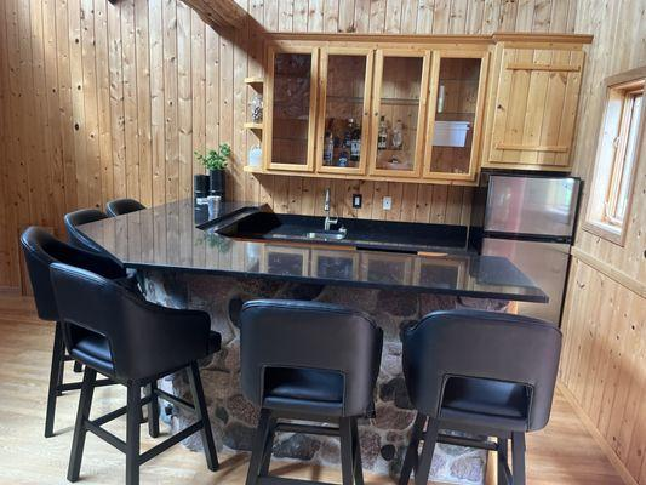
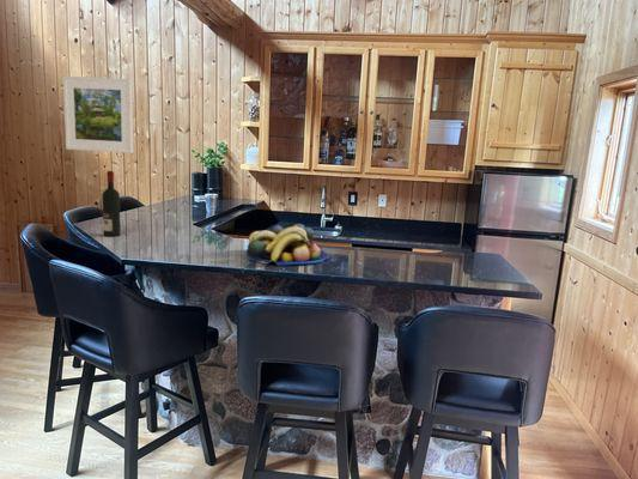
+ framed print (98, 114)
+ alcohol (110, 202)
+ fruit bowl (288, 240)
